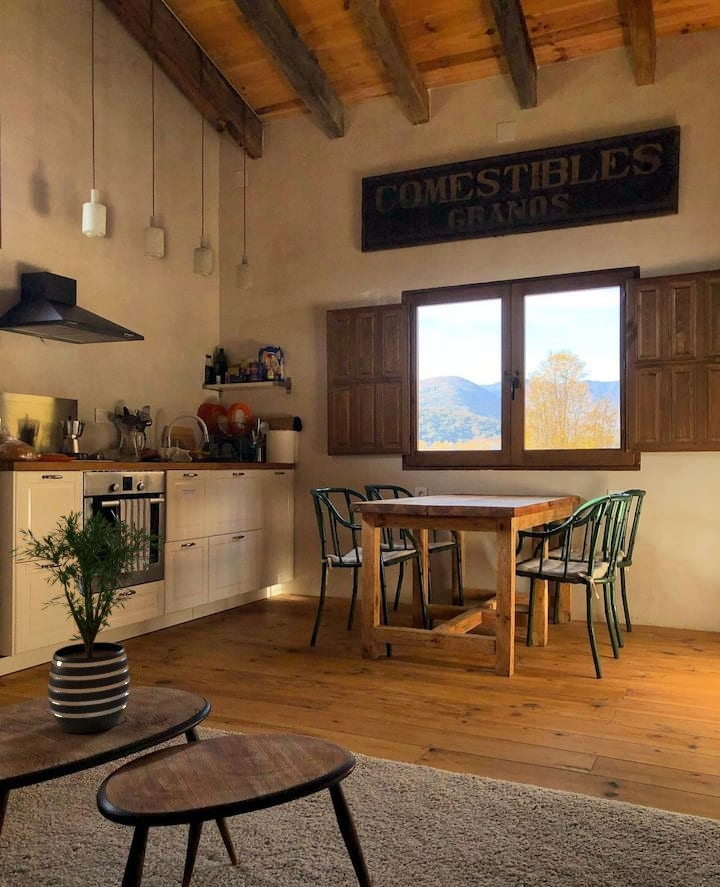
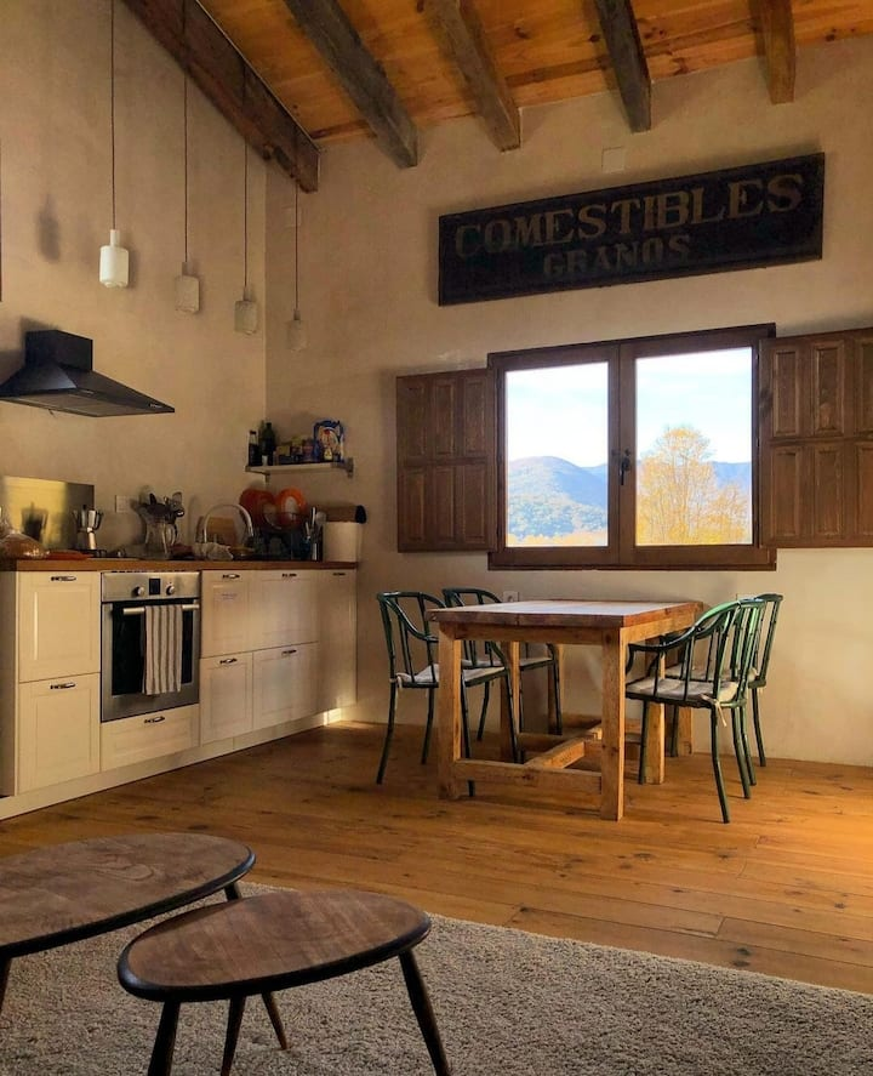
- potted plant (93, 617)
